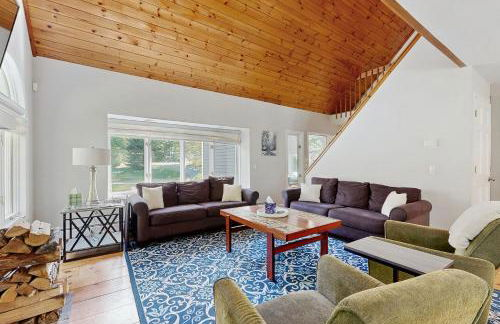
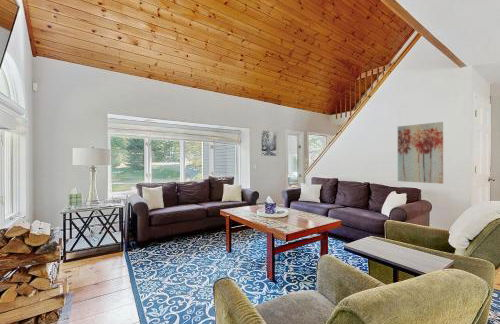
+ wall art (419, 153)
